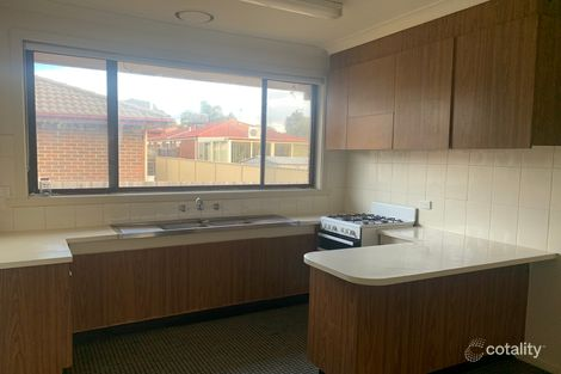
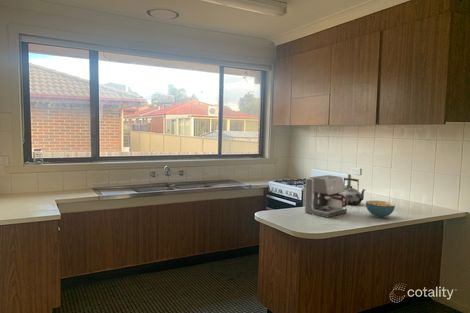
+ cereal bowl (379, 209)
+ kettle (353, 191)
+ coffee maker (326, 194)
